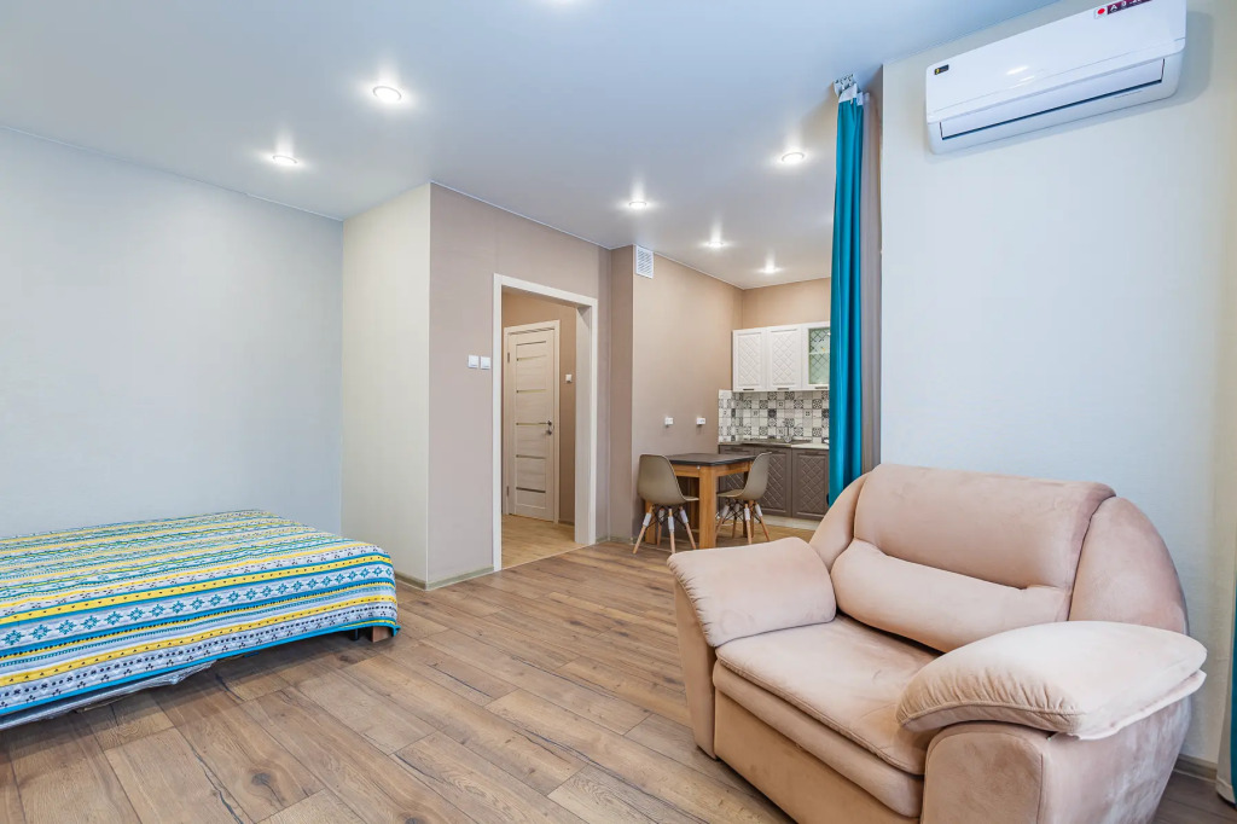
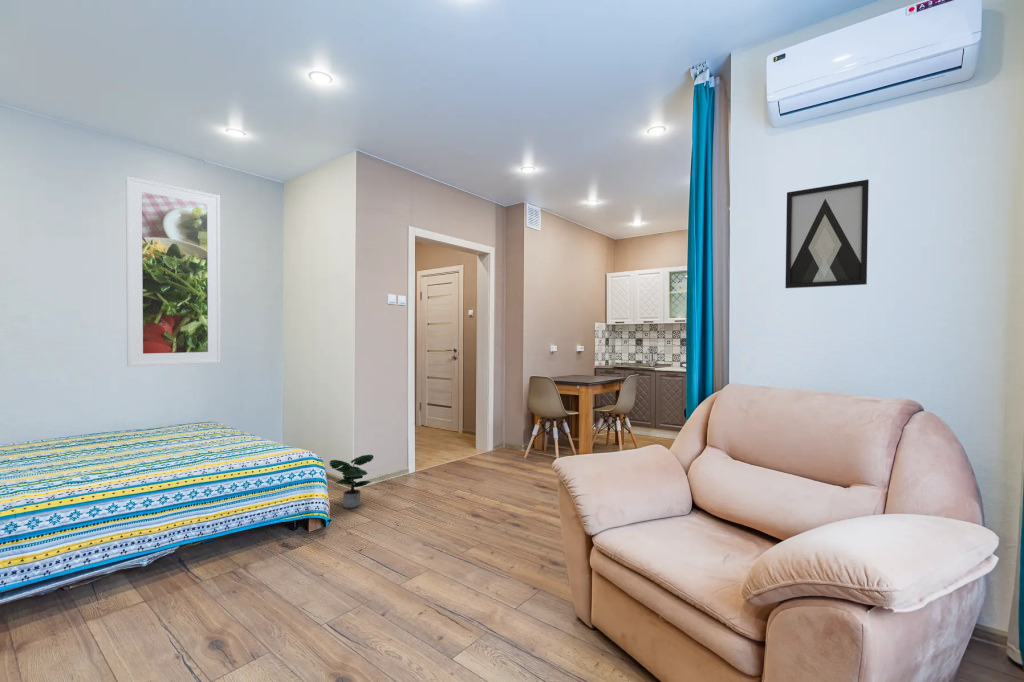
+ wall art (825, 236)
+ potted plant (353, 482)
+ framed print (176, 275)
